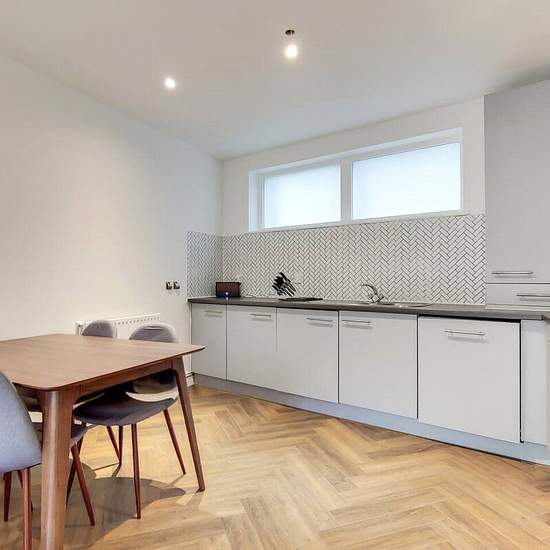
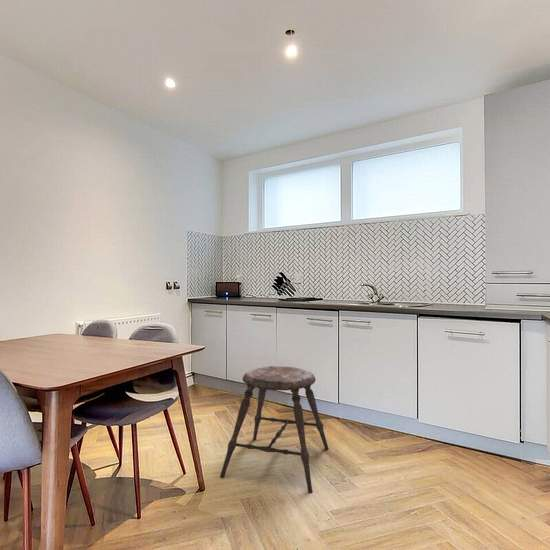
+ stool (278, 419)
